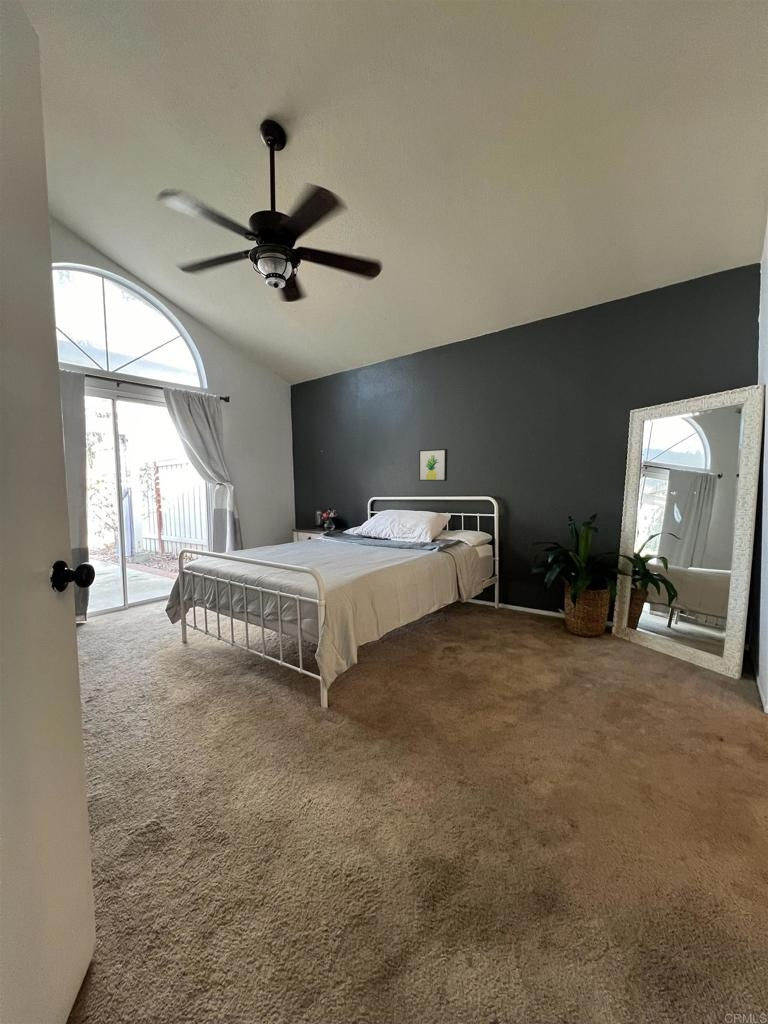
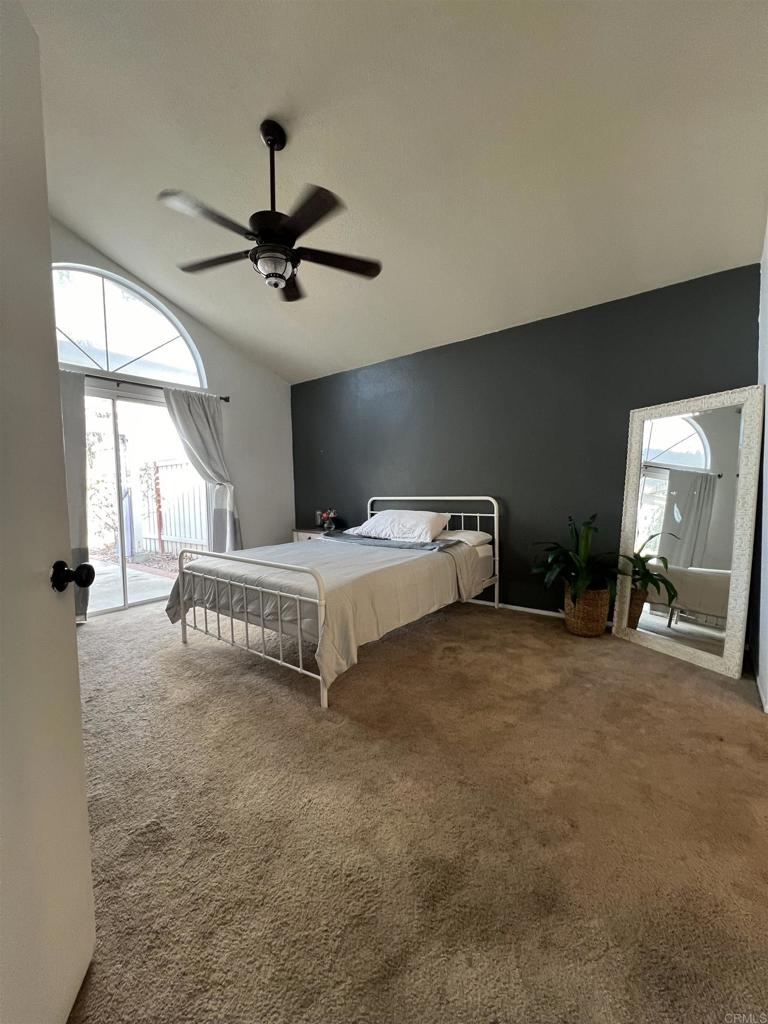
- wall art (432, 465)
